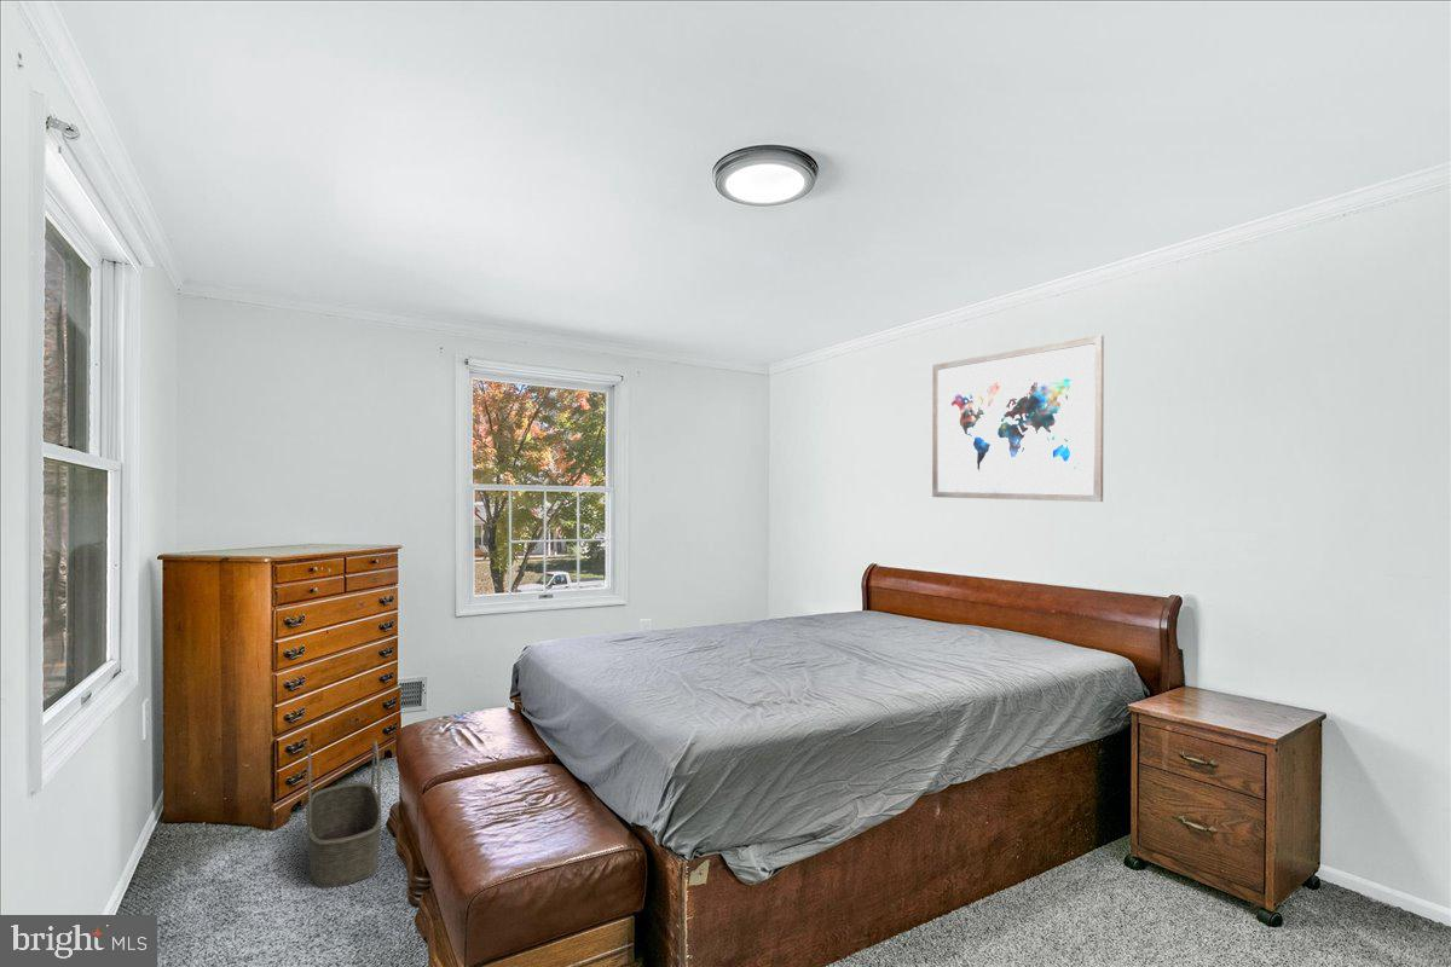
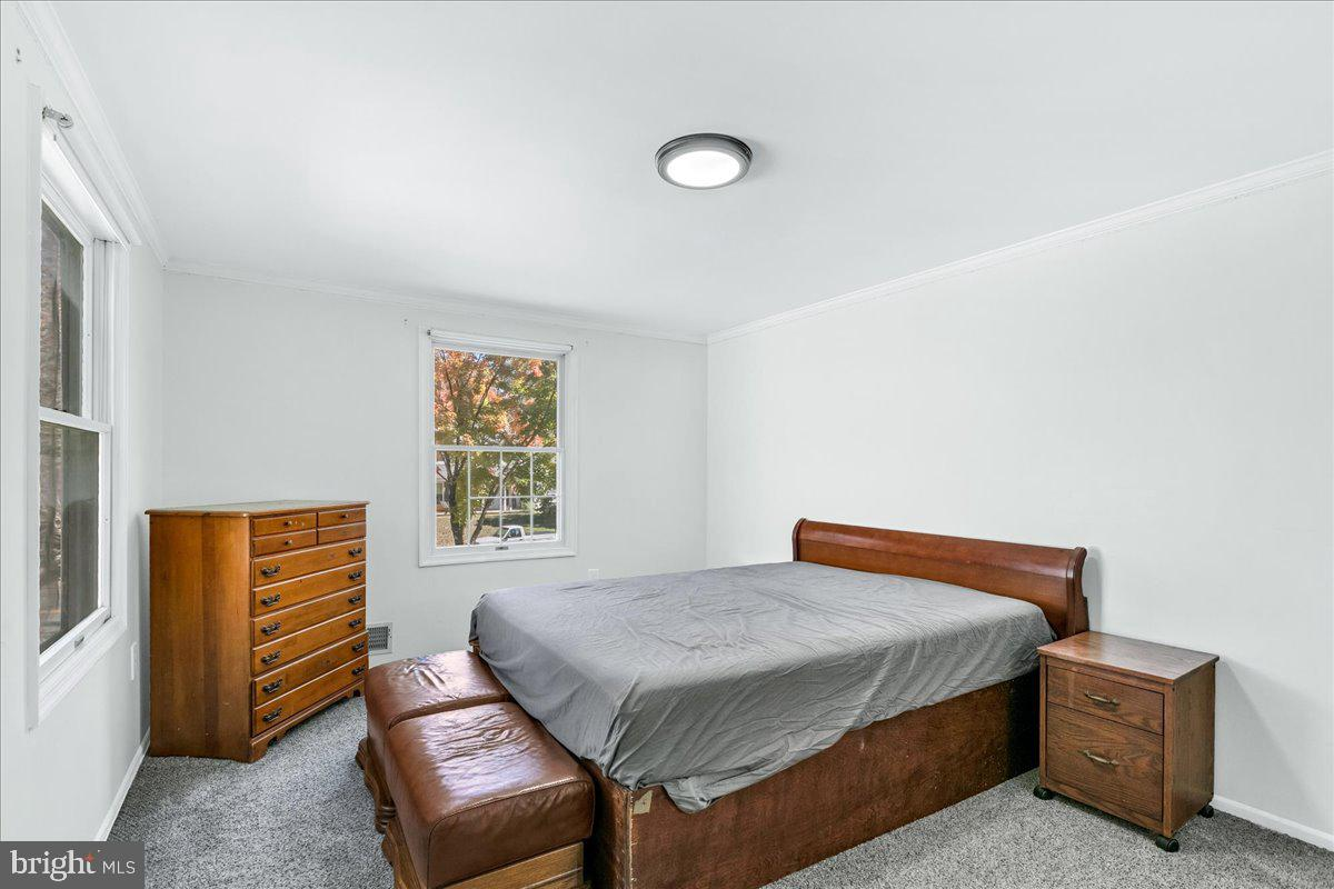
- basket (343, 801)
- wall art (1007, 425)
